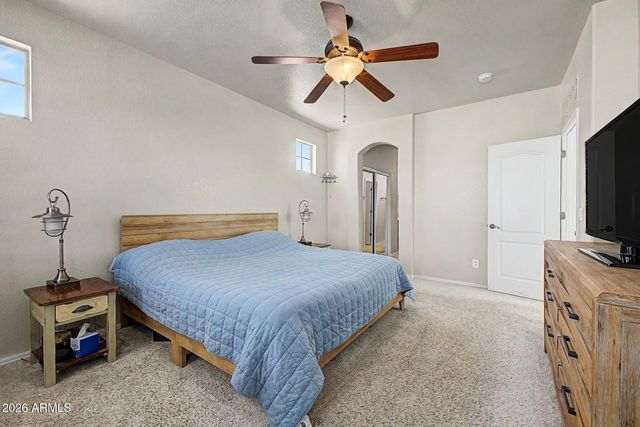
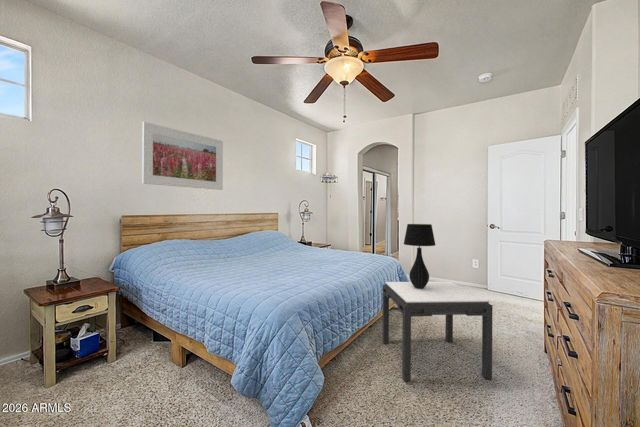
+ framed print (187, 159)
+ side table (430, 315)
+ table lamp (419, 255)
